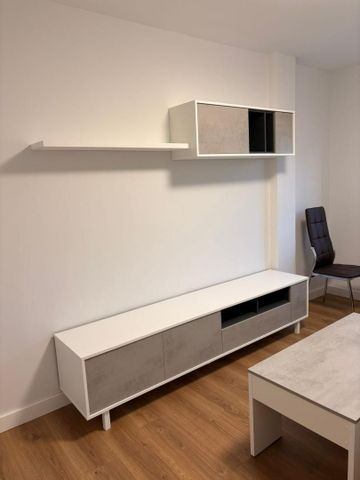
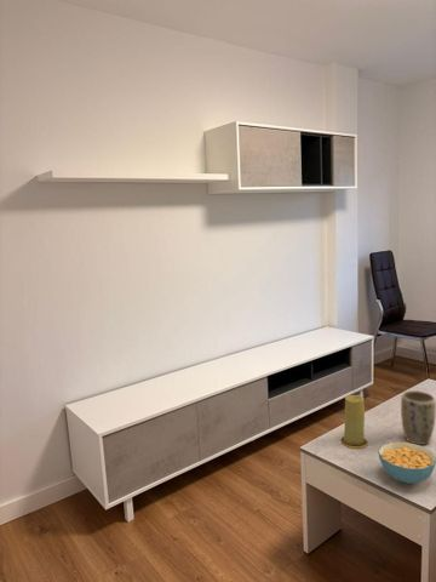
+ cereal bowl (406, 467)
+ plant pot (417, 417)
+ candle (354, 420)
